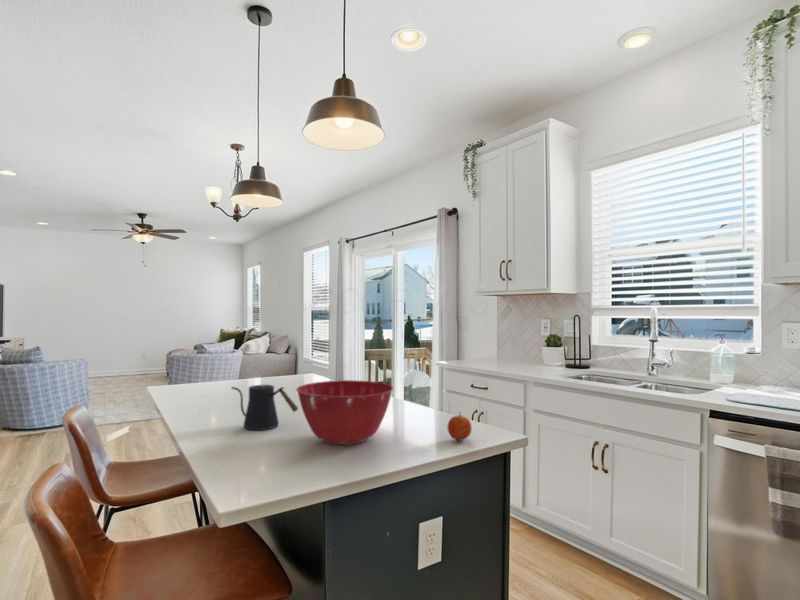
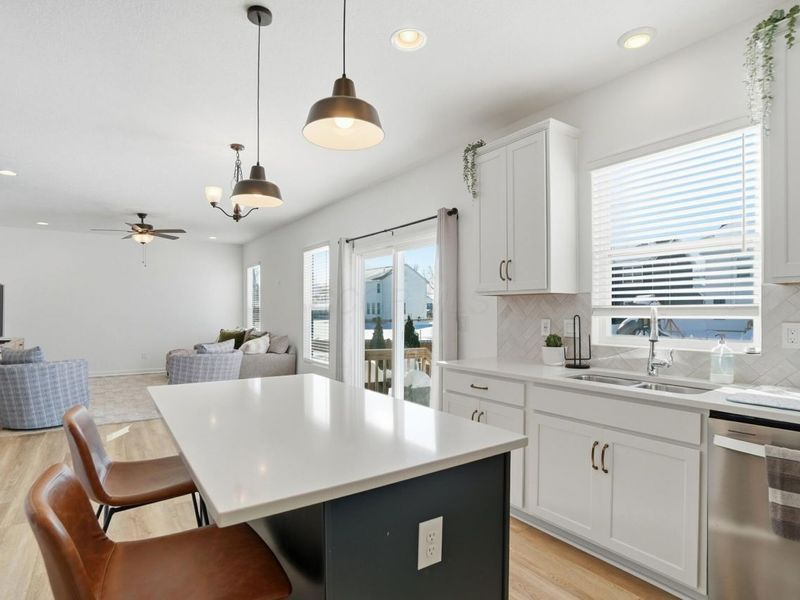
- kettle (263, 405)
- mixing bowl (345, 412)
- fruit (459, 425)
